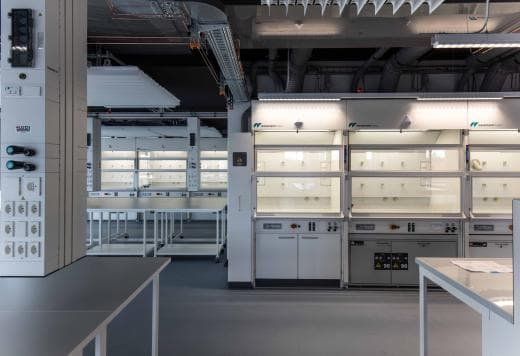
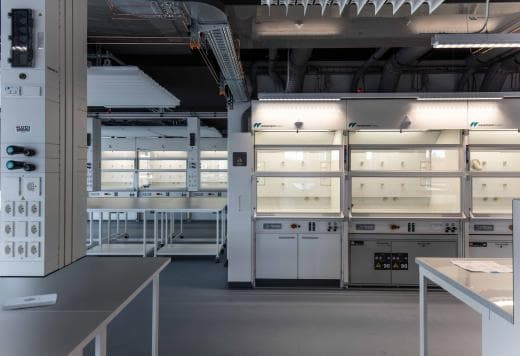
+ notepad (31, 301)
